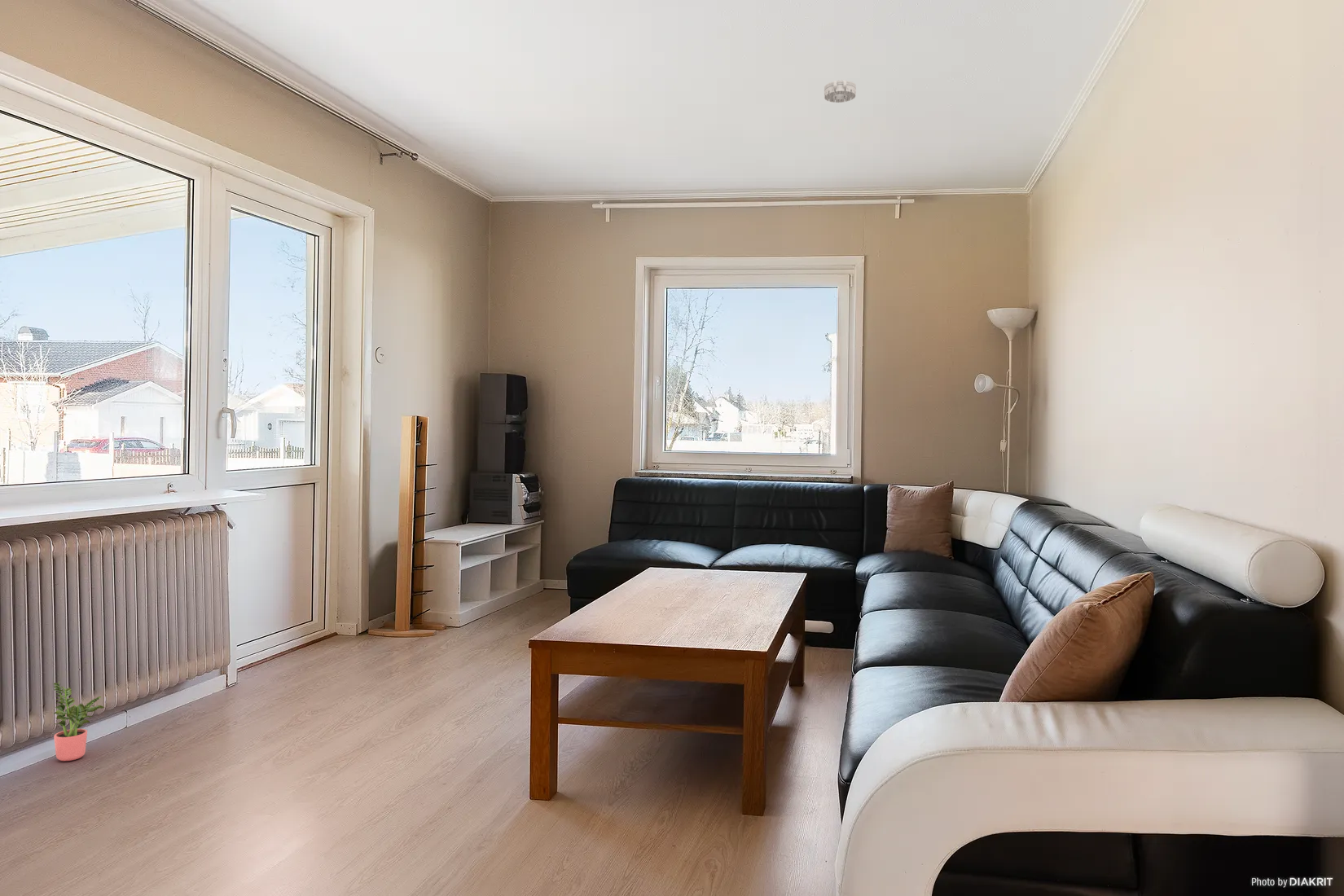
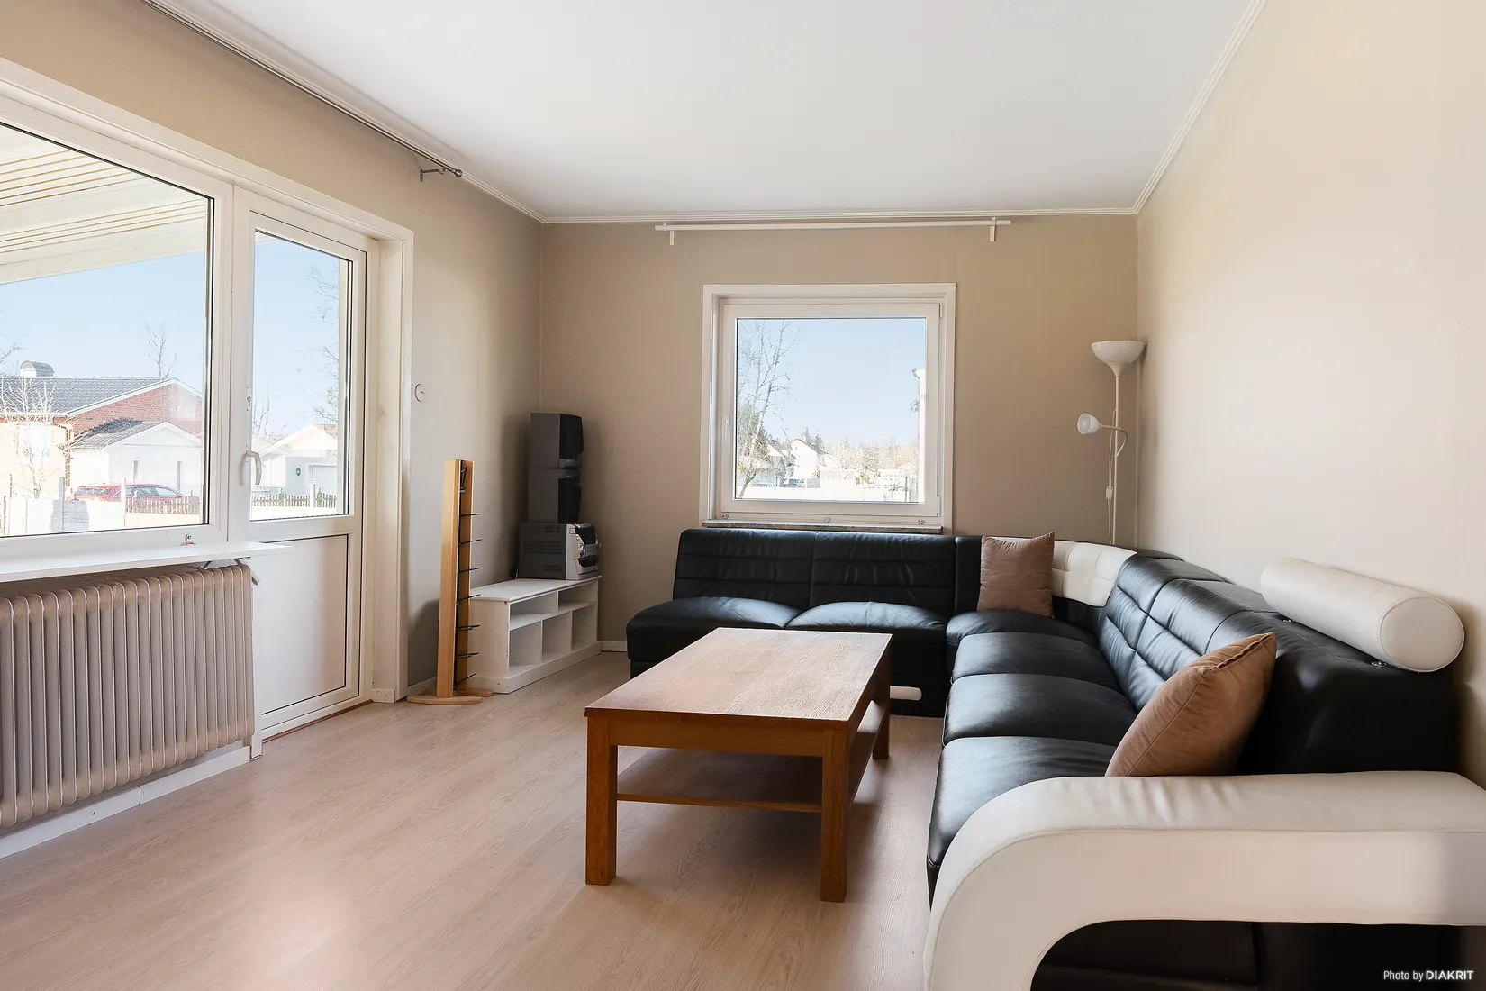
- smoke detector (840, 90)
- potted plant (85, 717)
